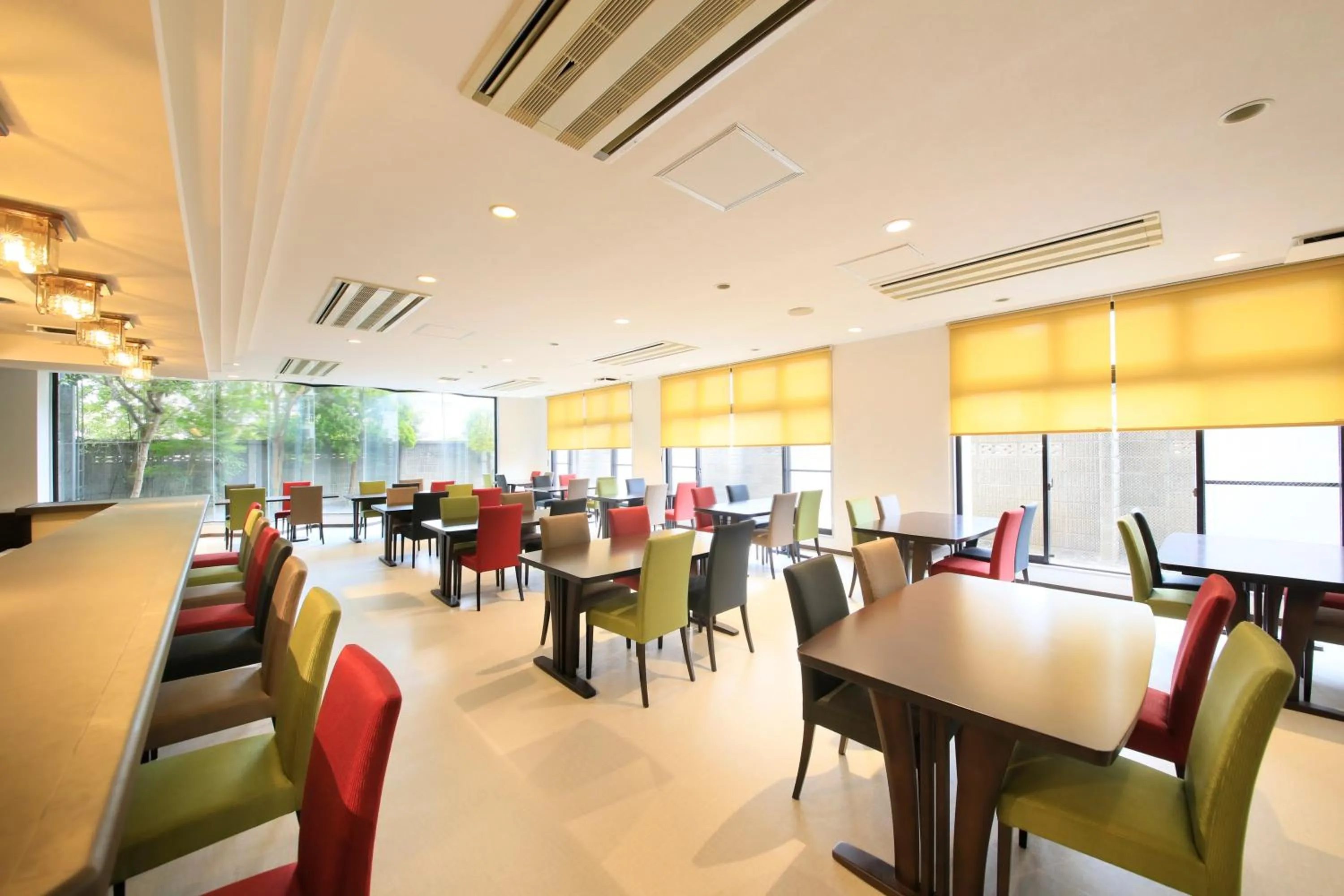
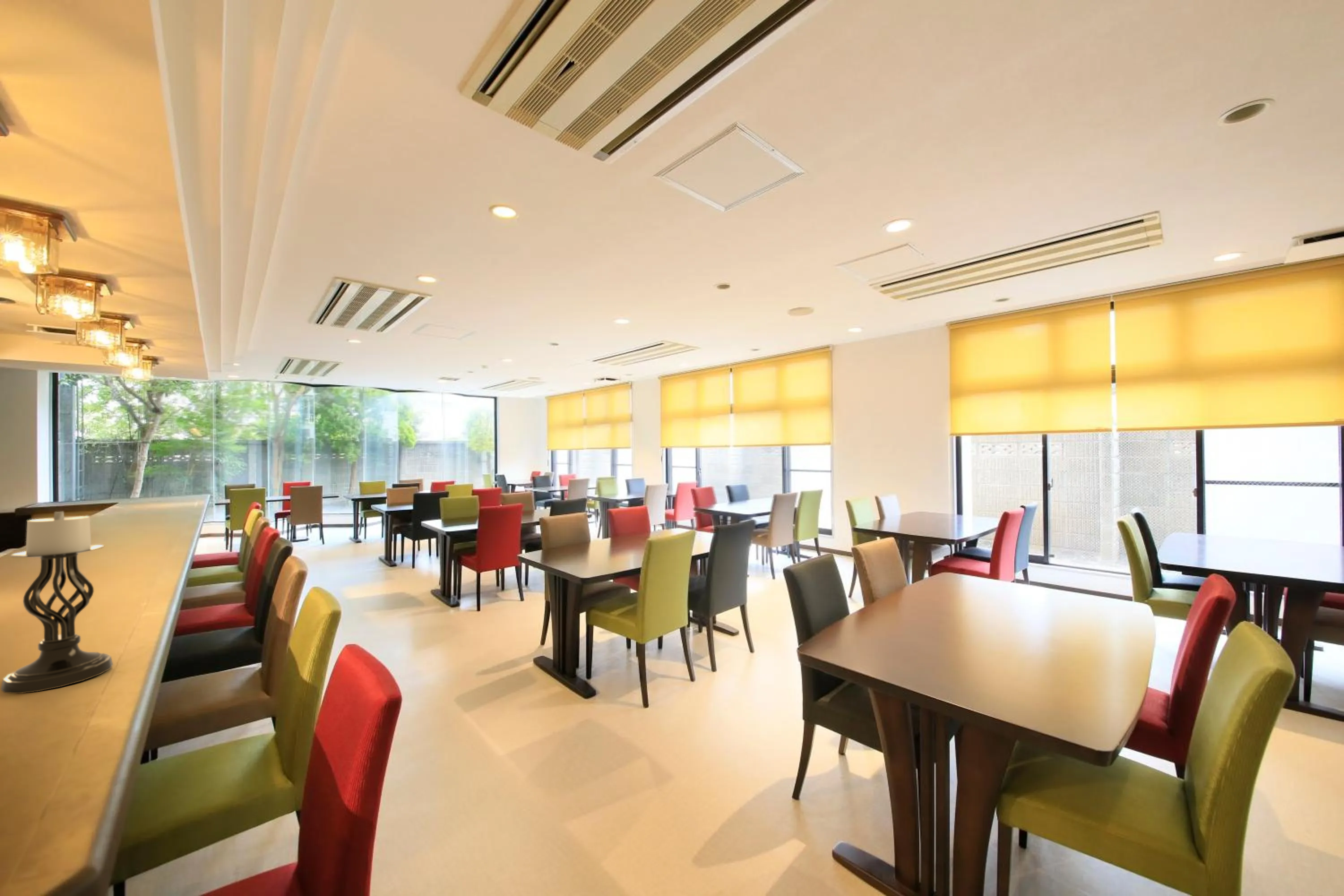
+ candle holder (60, 594)
